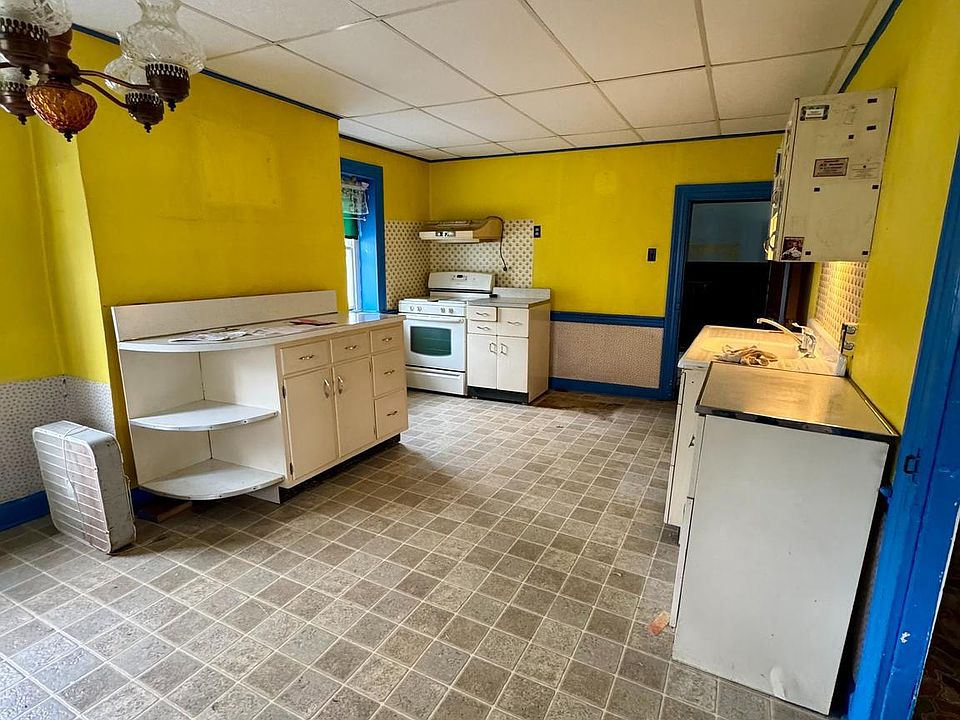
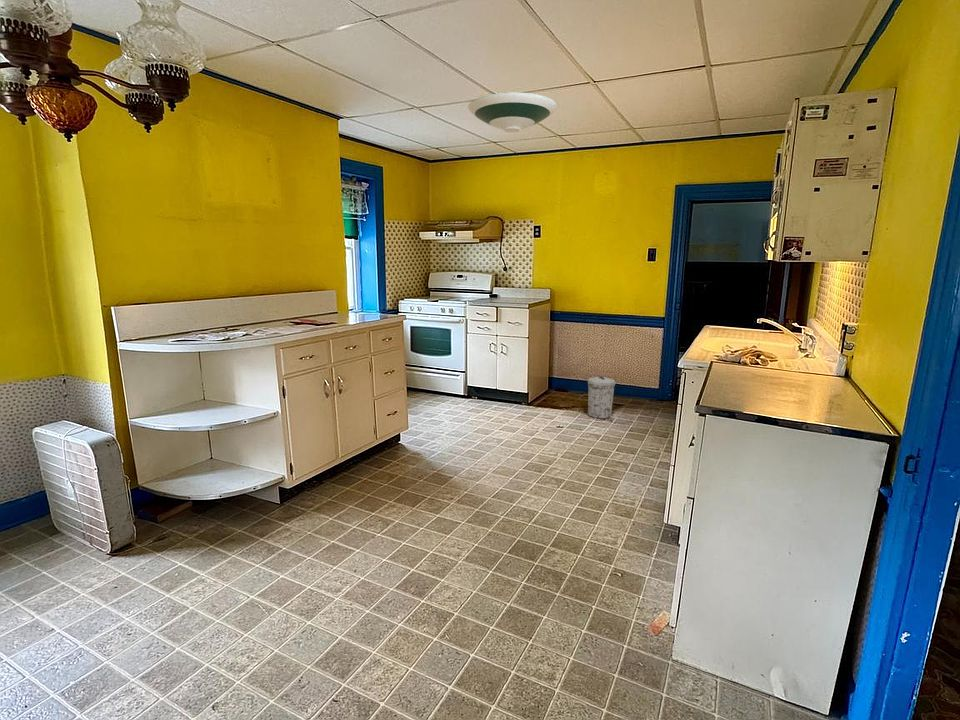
+ trash can (600, 396)
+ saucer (512, 119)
